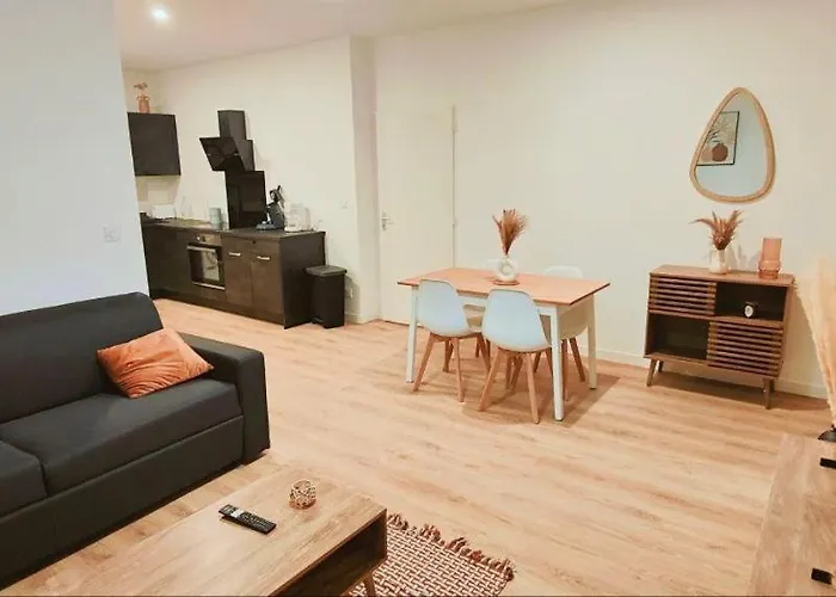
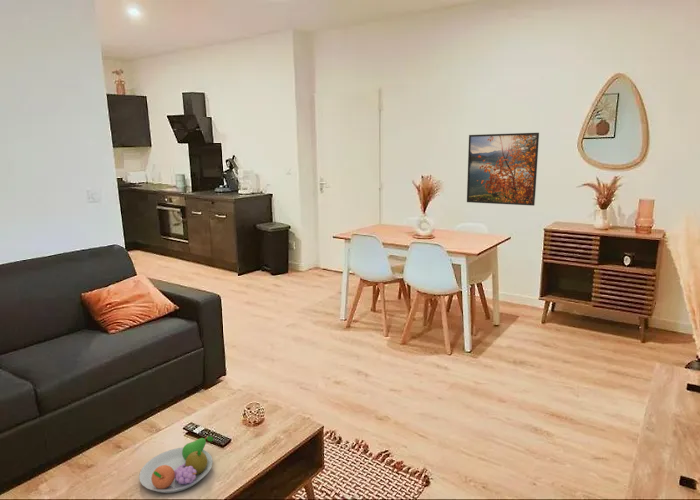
+ fruit bowl (179, 460)
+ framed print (500, 169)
